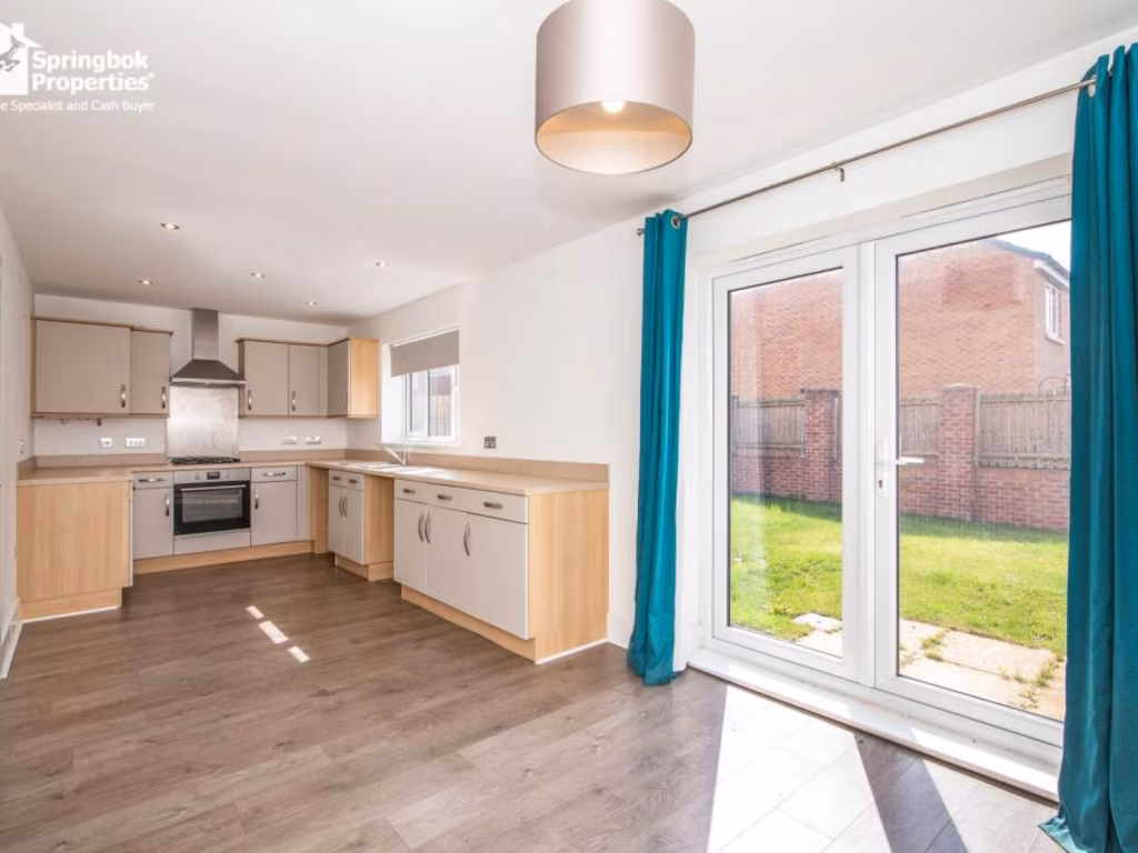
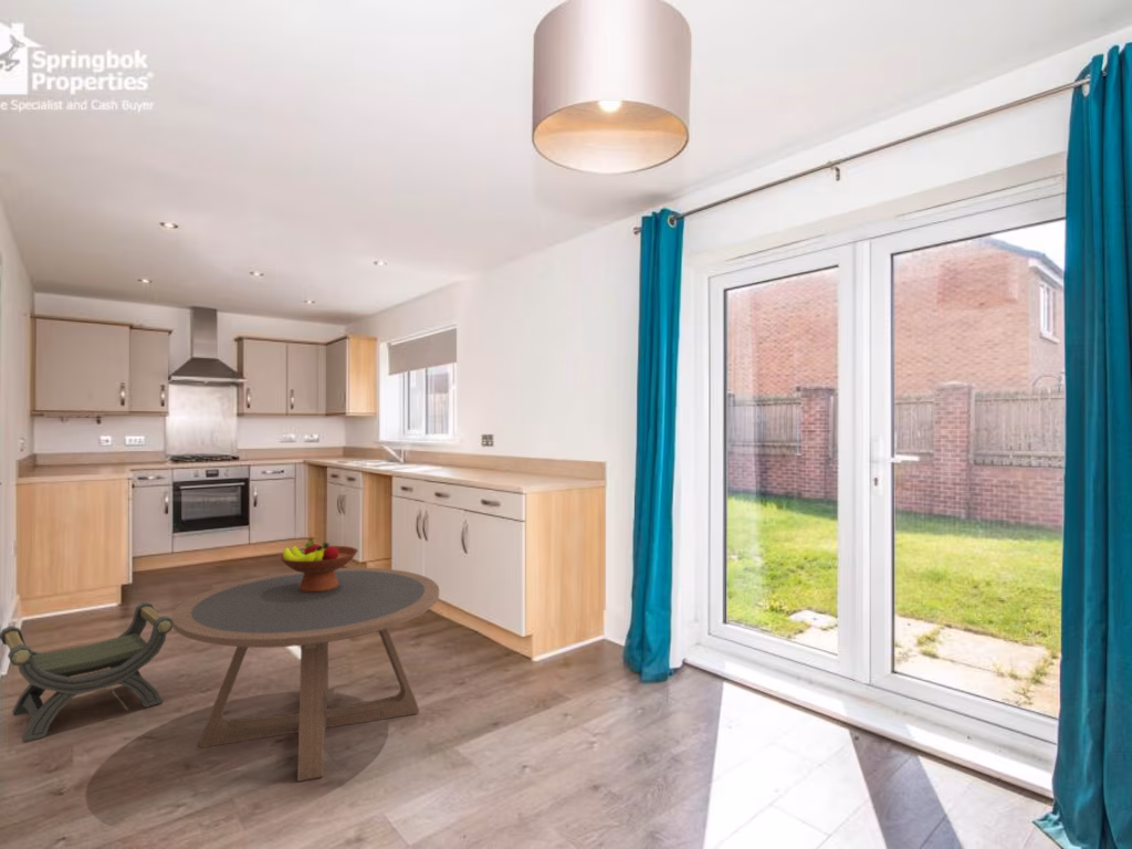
+ coffee table (315, 660)
+ fruit bowl (318, 563)
+ stool (88, 664)
